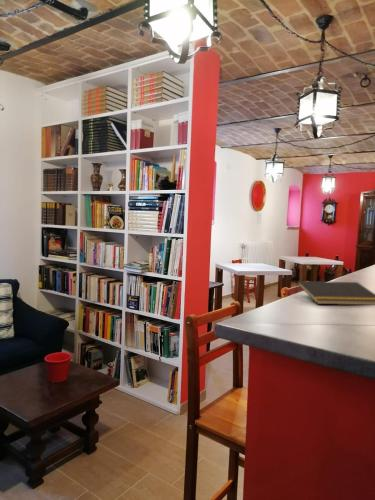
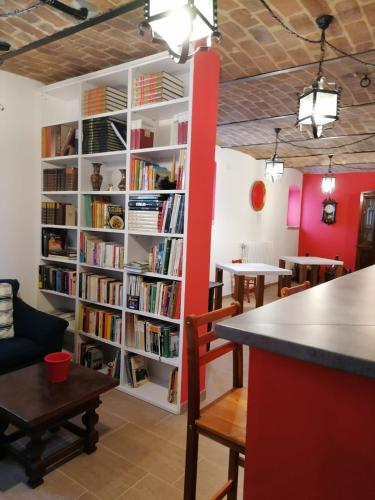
- notepad (339, 292)
